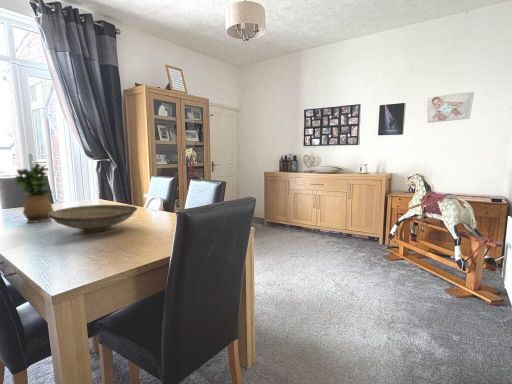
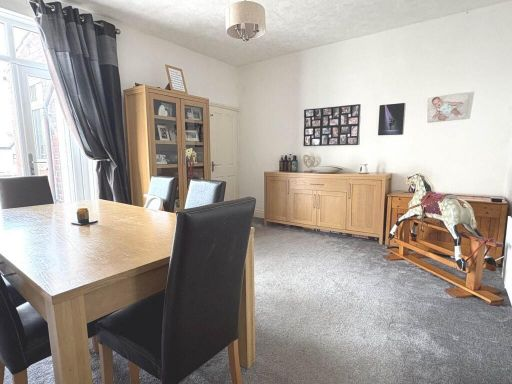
- decorative bowl (96, 219)
- potted plant (32, 191)
